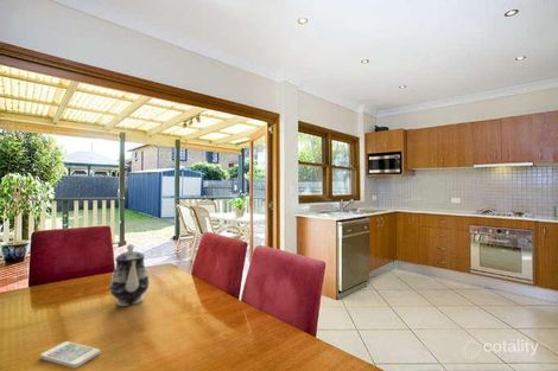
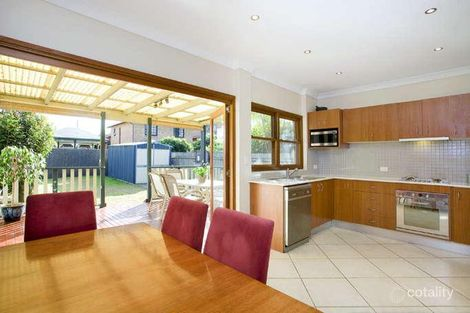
- teapot (129, 273)
- smartphone (70, 353)
